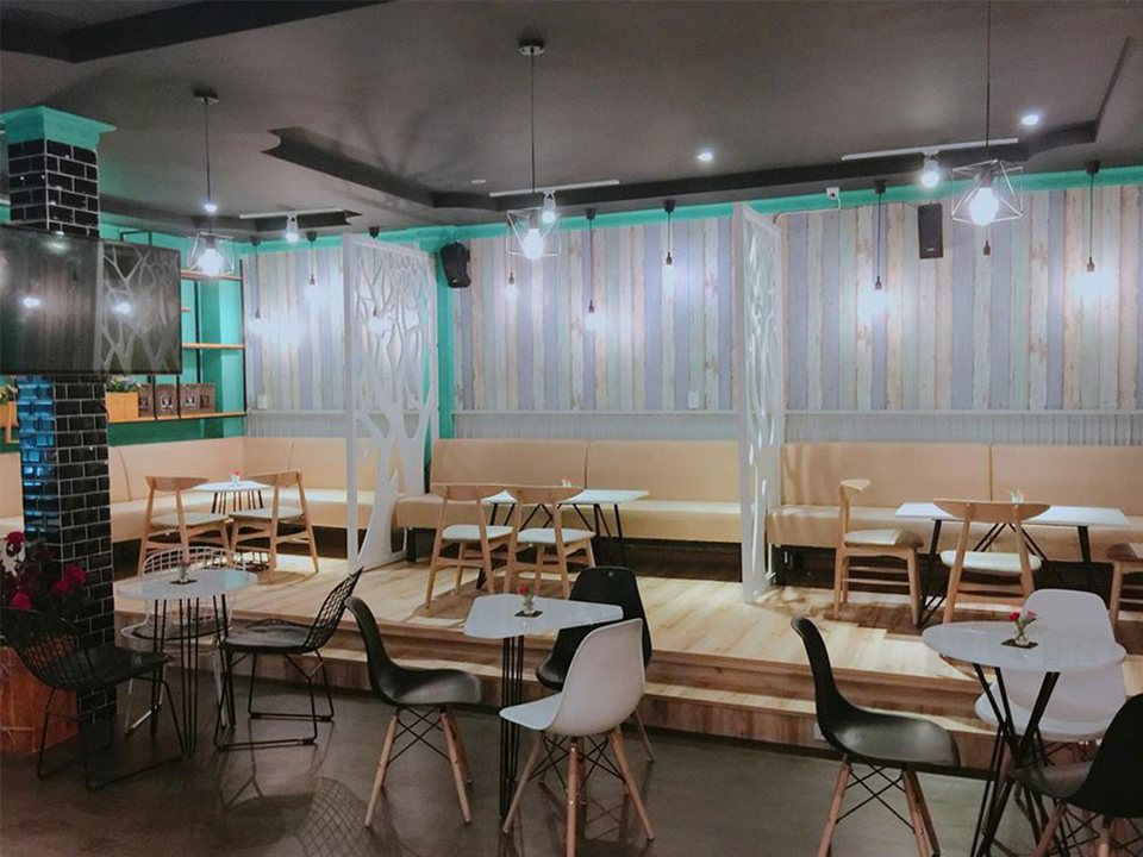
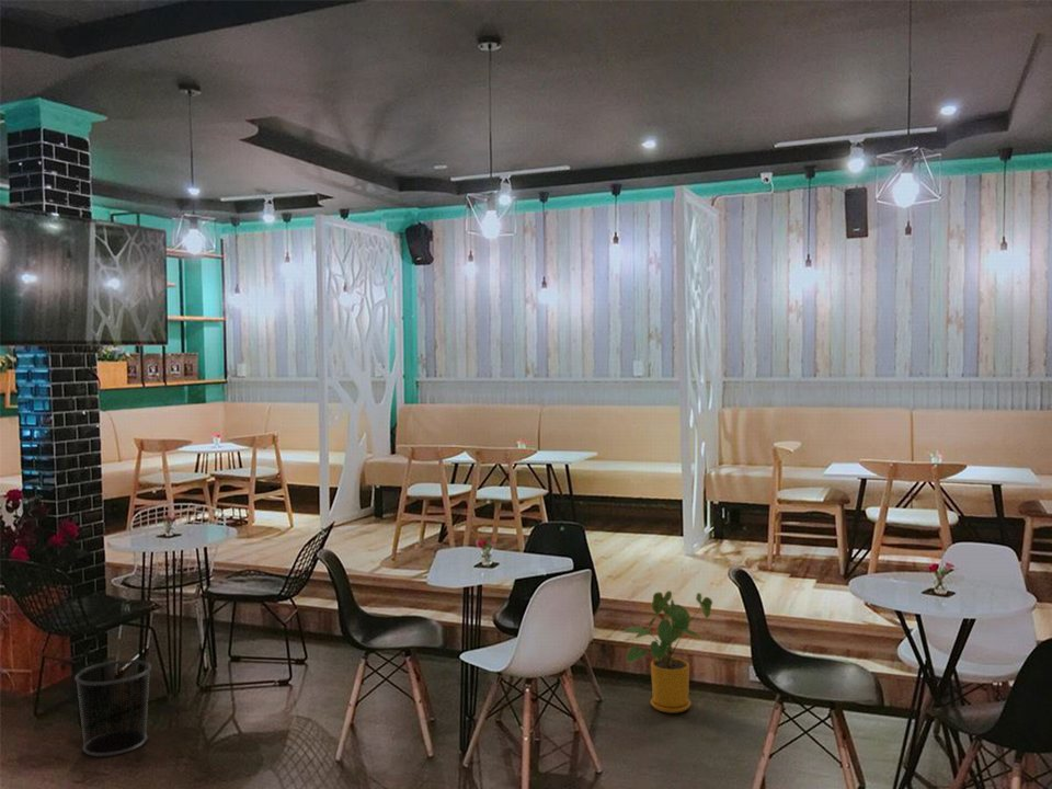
+ house plant (666, 651)
+ waste bin (114, 707)
